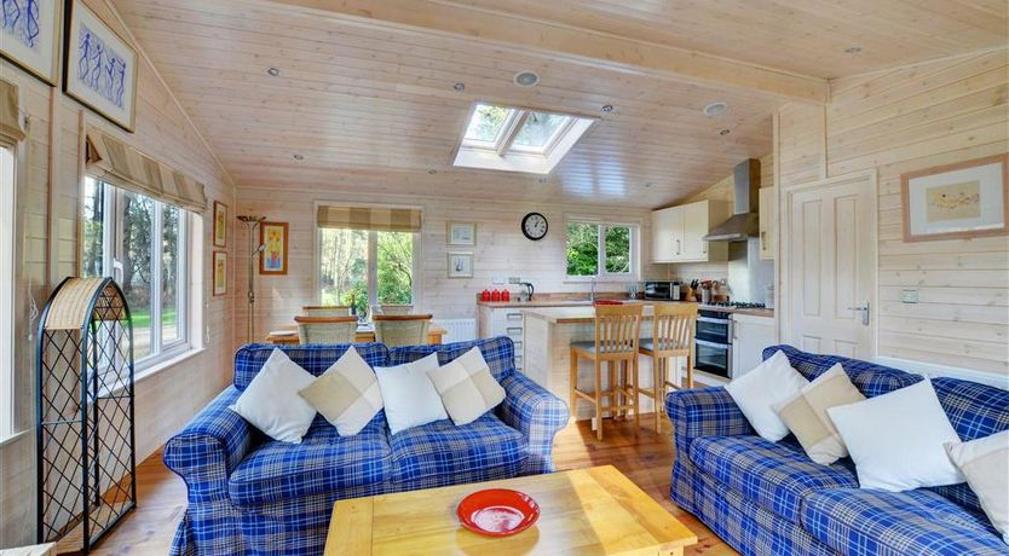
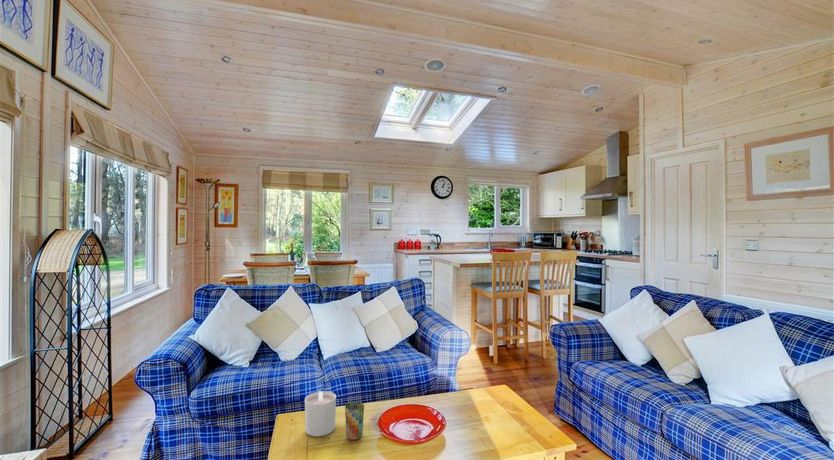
+ cup (354, 421)
+ candle (320, 410)
